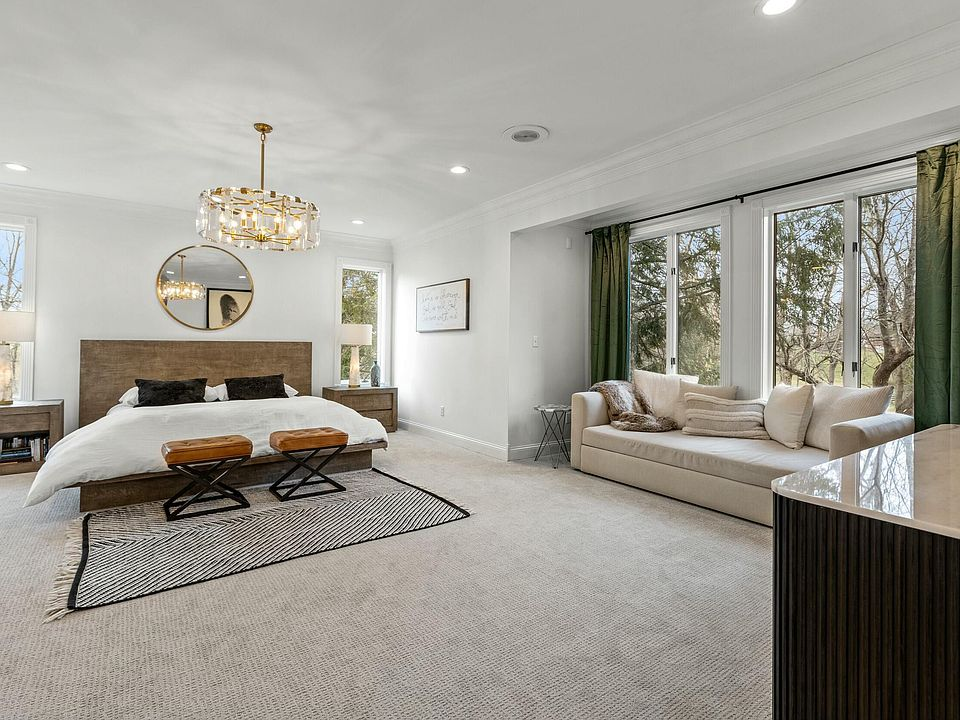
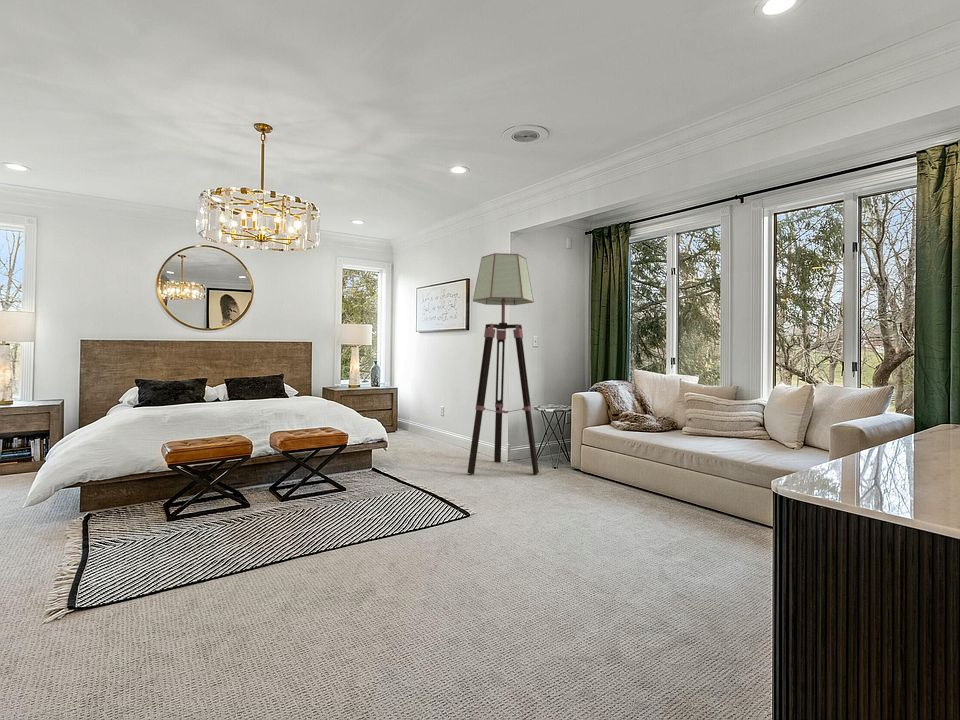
+ floor lamp (498, 362)
